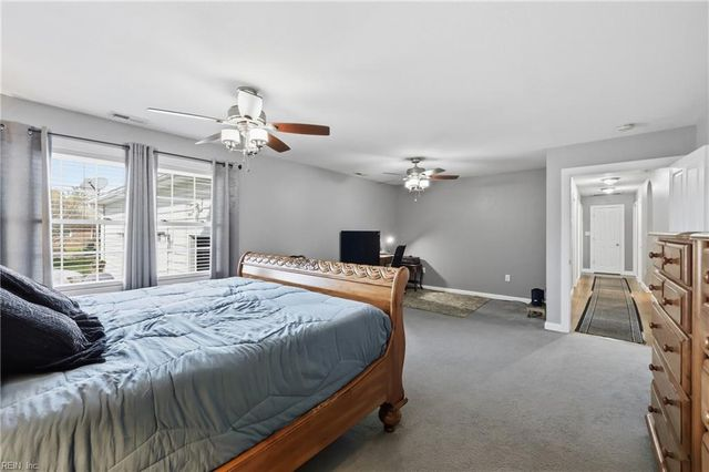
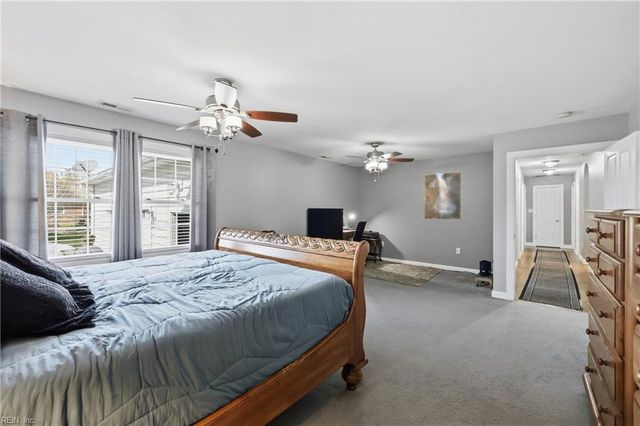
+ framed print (442, 196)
